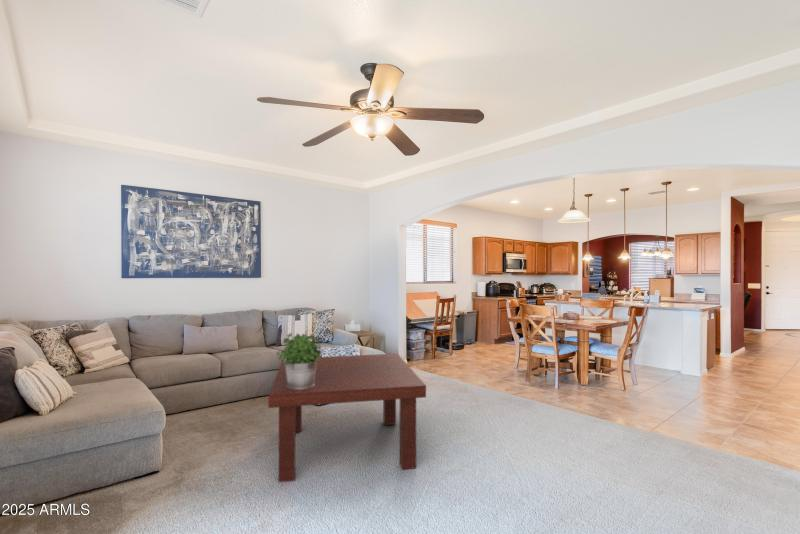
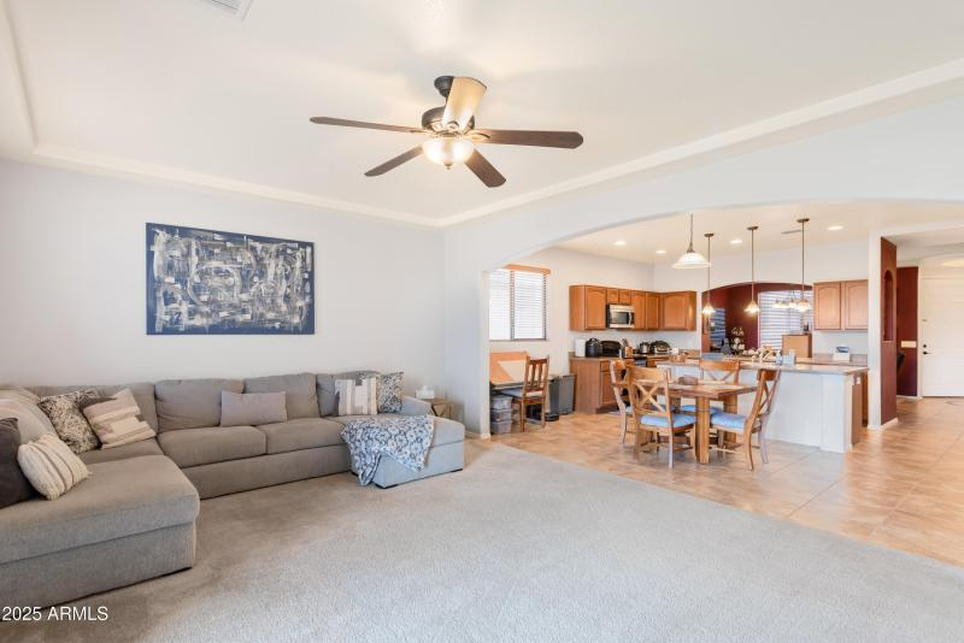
- potted plant (298, 358)
- coffee table (345, 402)
